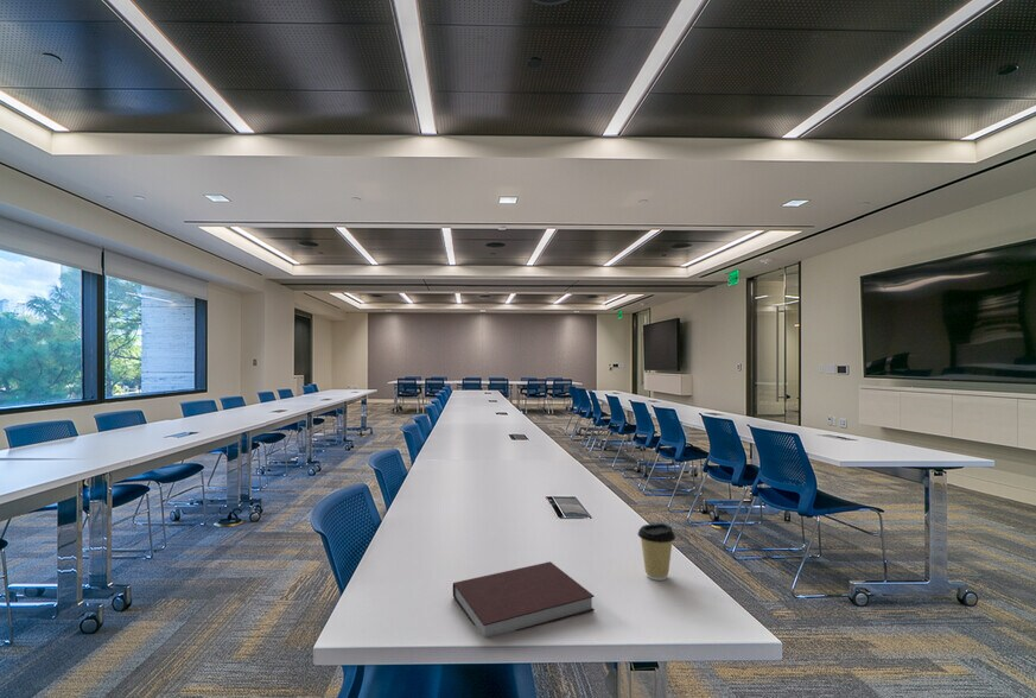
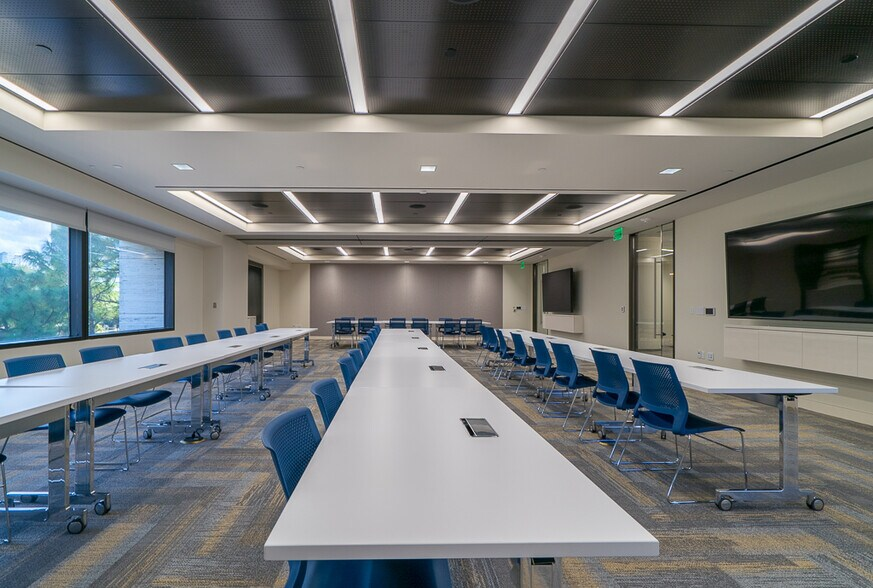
- notebook (521, 596)
- coffee cup (656, 551)
